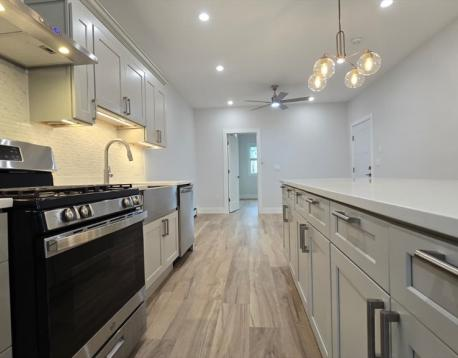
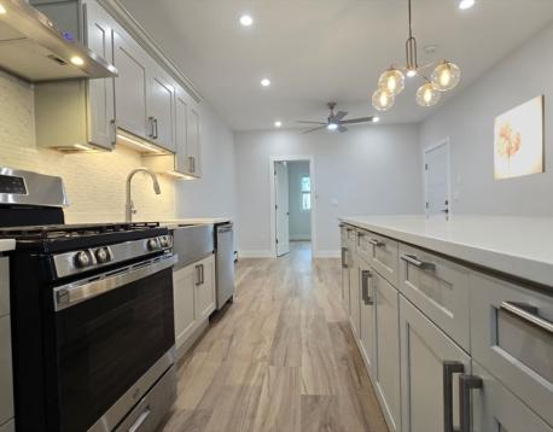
+ wall art (517, 141)
